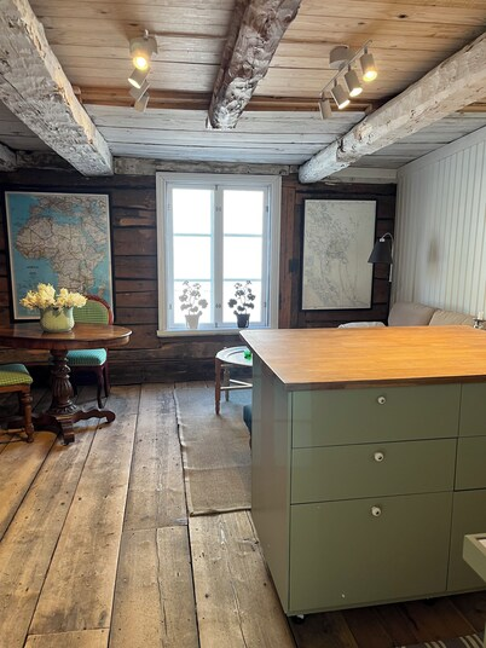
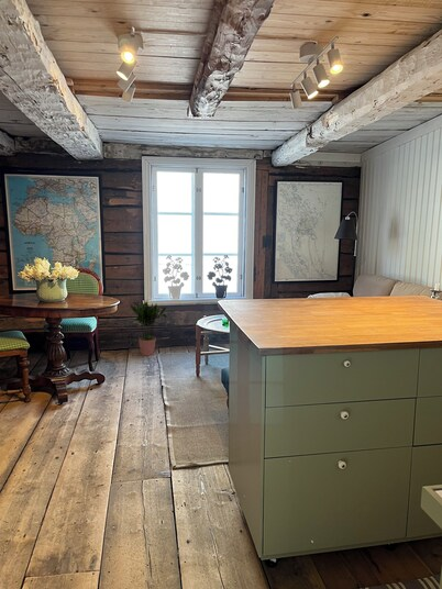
+ potted plant (150, 326)
